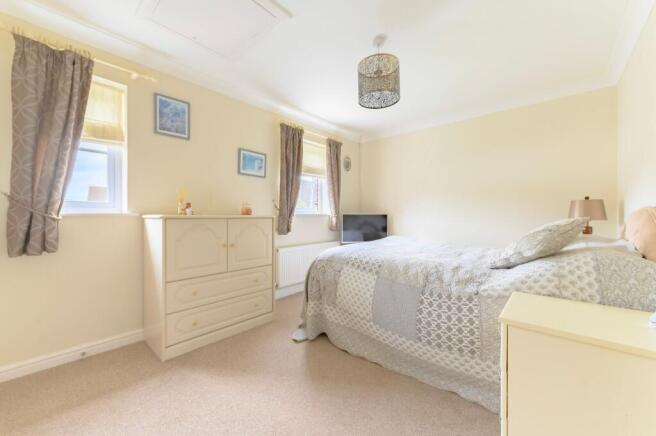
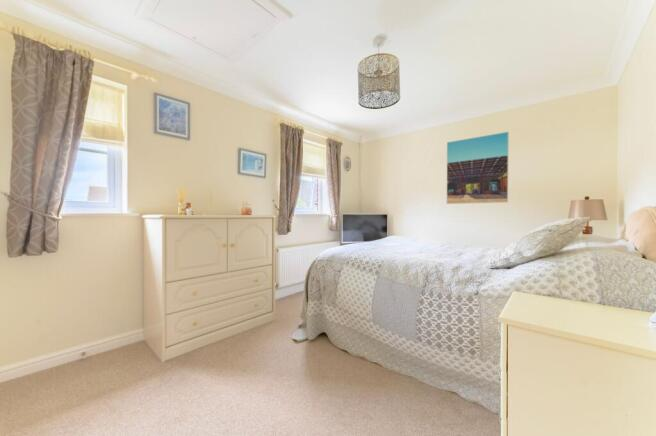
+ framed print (475, 170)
